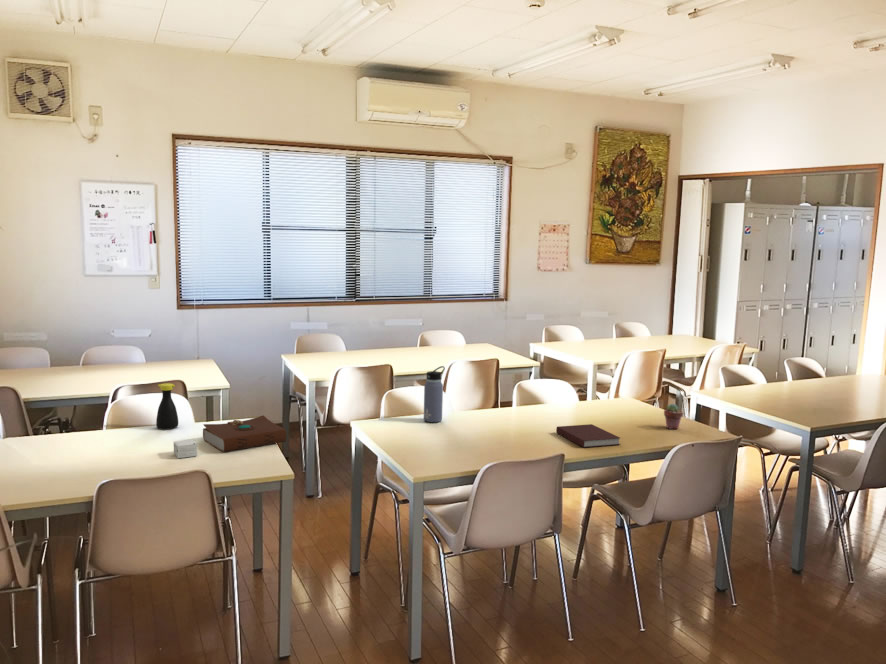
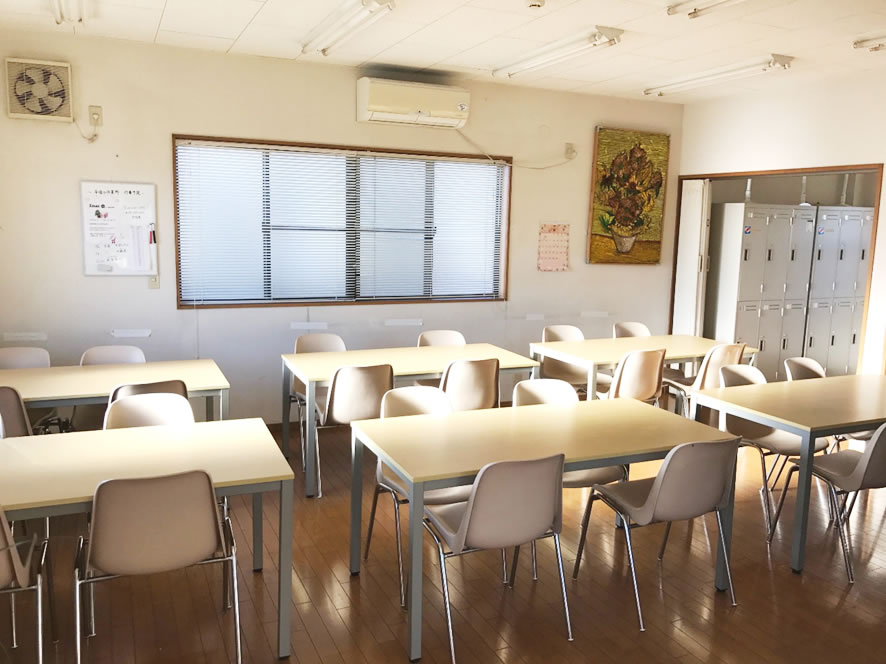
- notebook (587, 435)
- water bottle (434, 392)
- small box (185, 448)
- potted succulent (673, 415)
- book (244, 432)
- bottle (167, 405)
